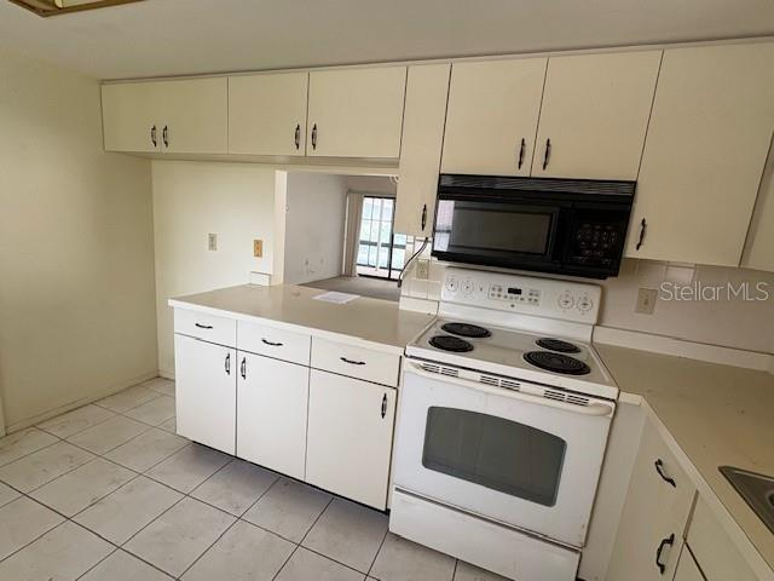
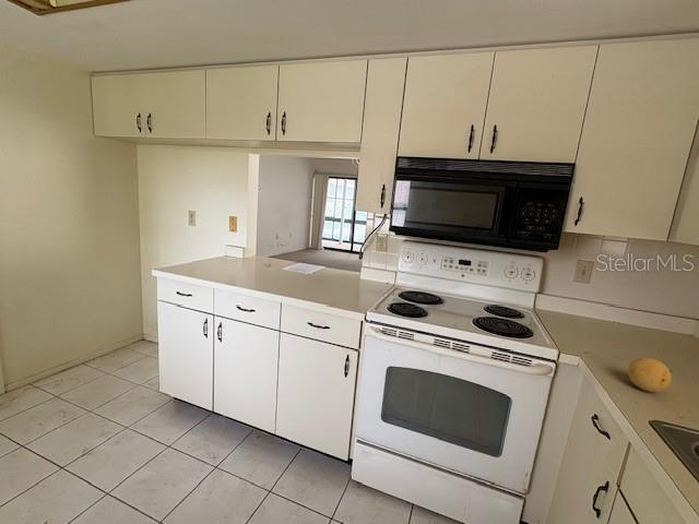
+ fruit (649, 373)
